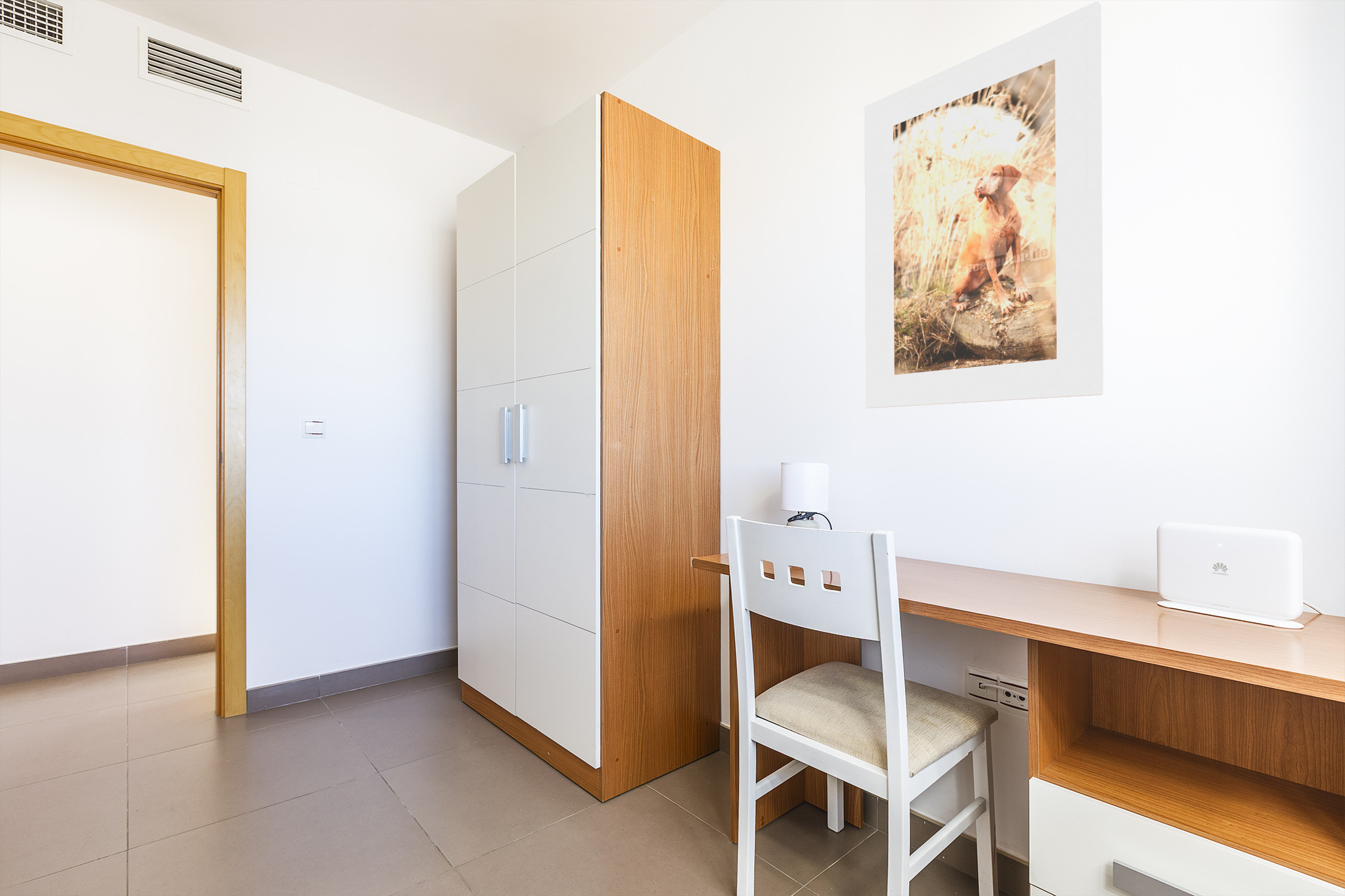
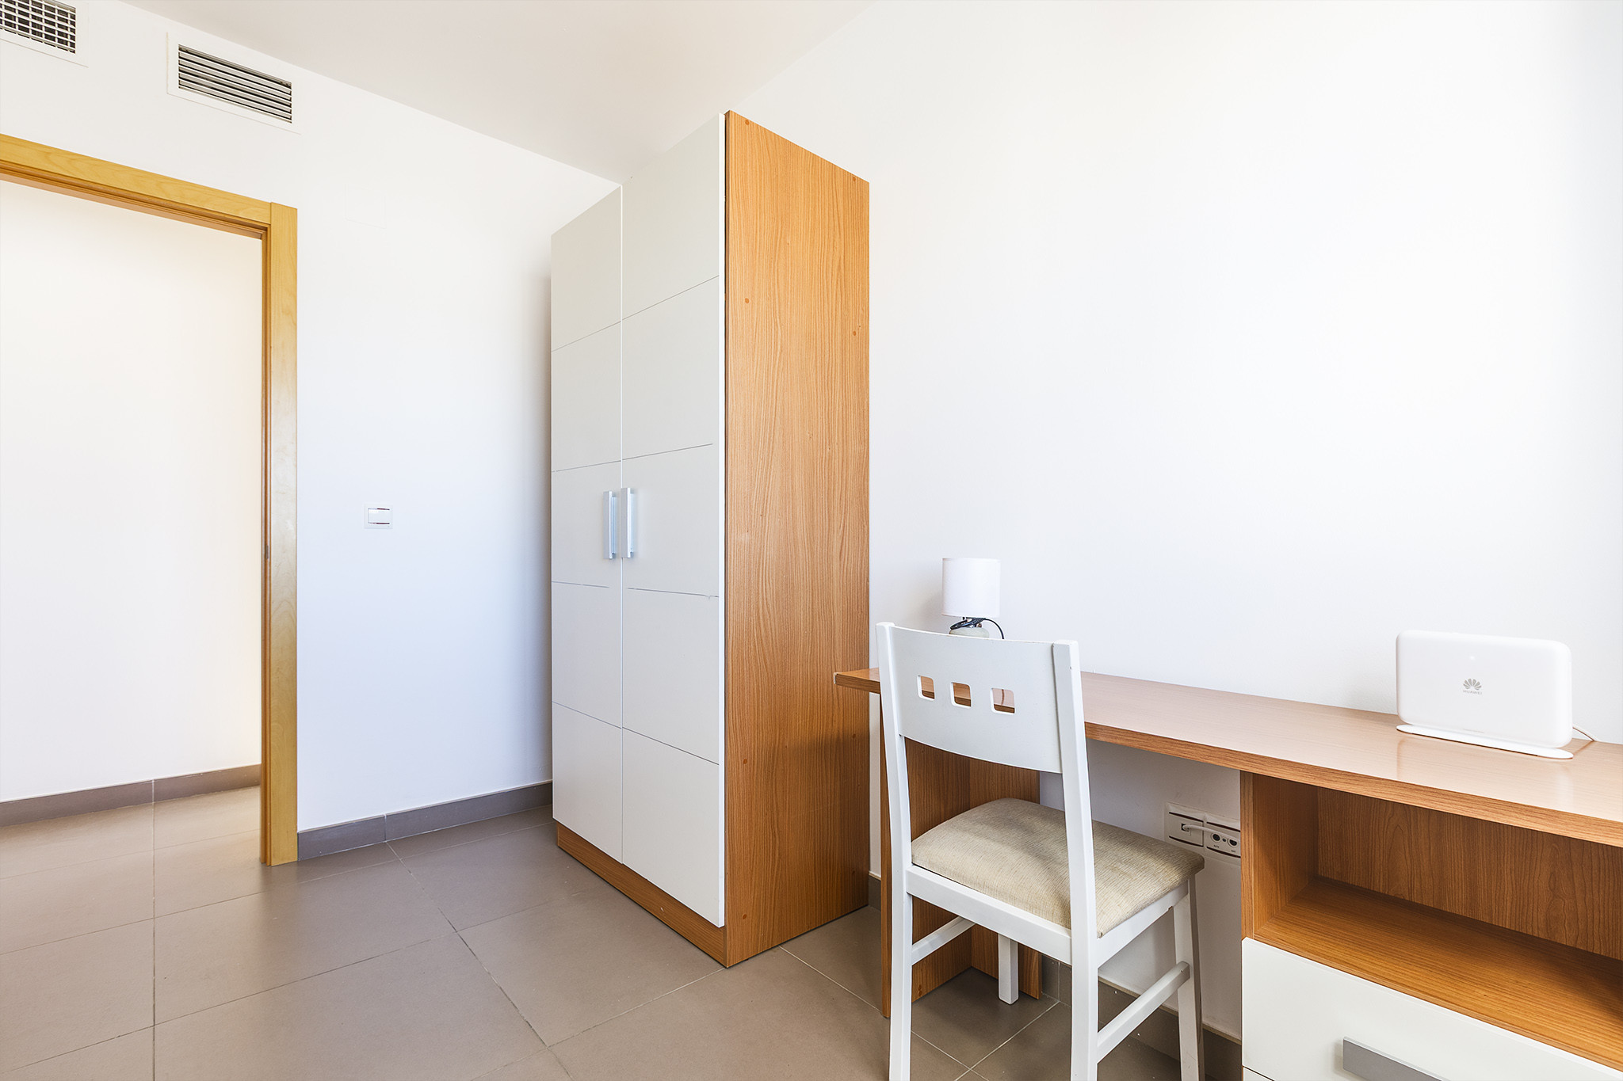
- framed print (968, 232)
